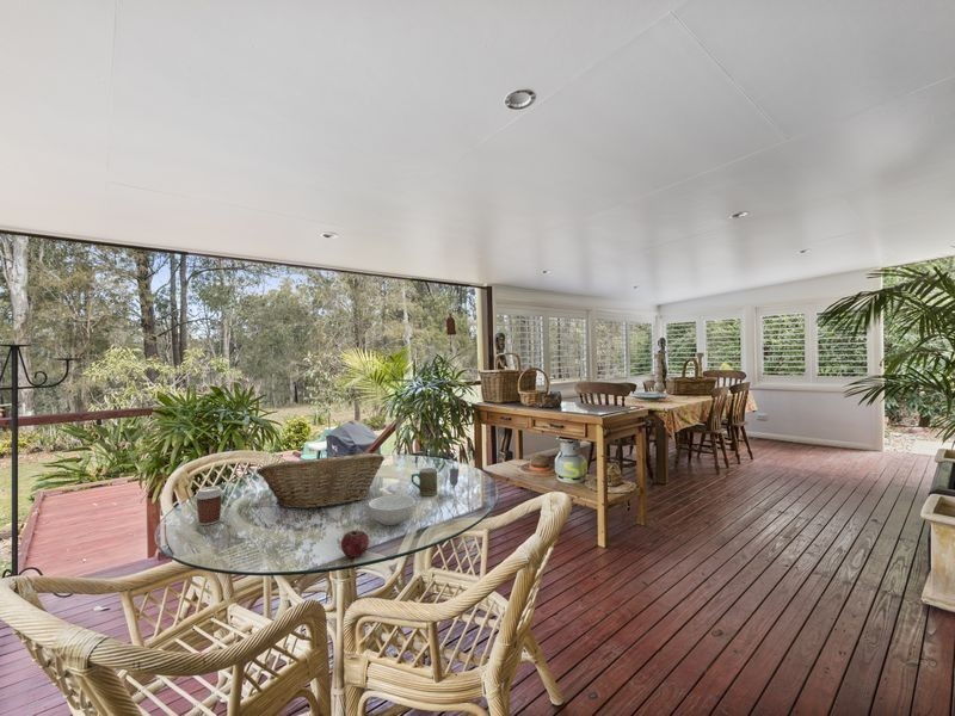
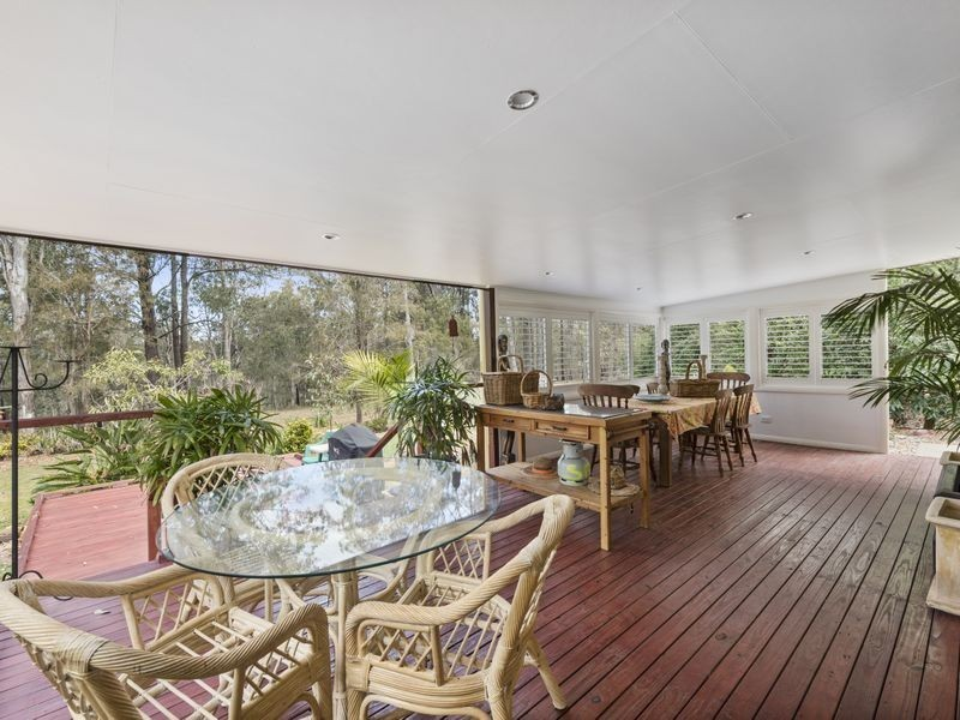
- cereal bowl (392, 511)
- mug (424, 482)
- coffee cup (209, 505)
- fruit basket (324, 474)
- apple (355, 541)
